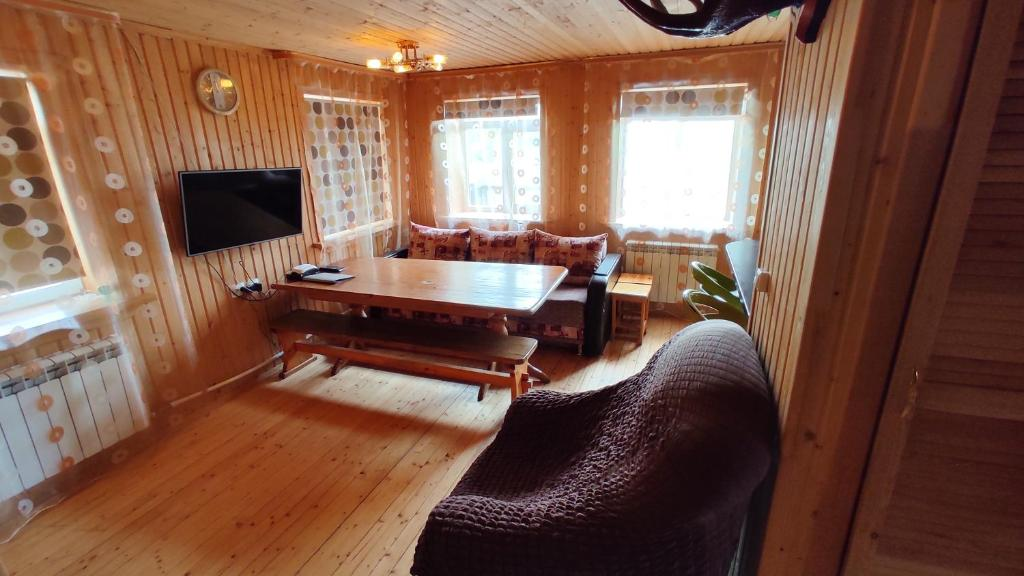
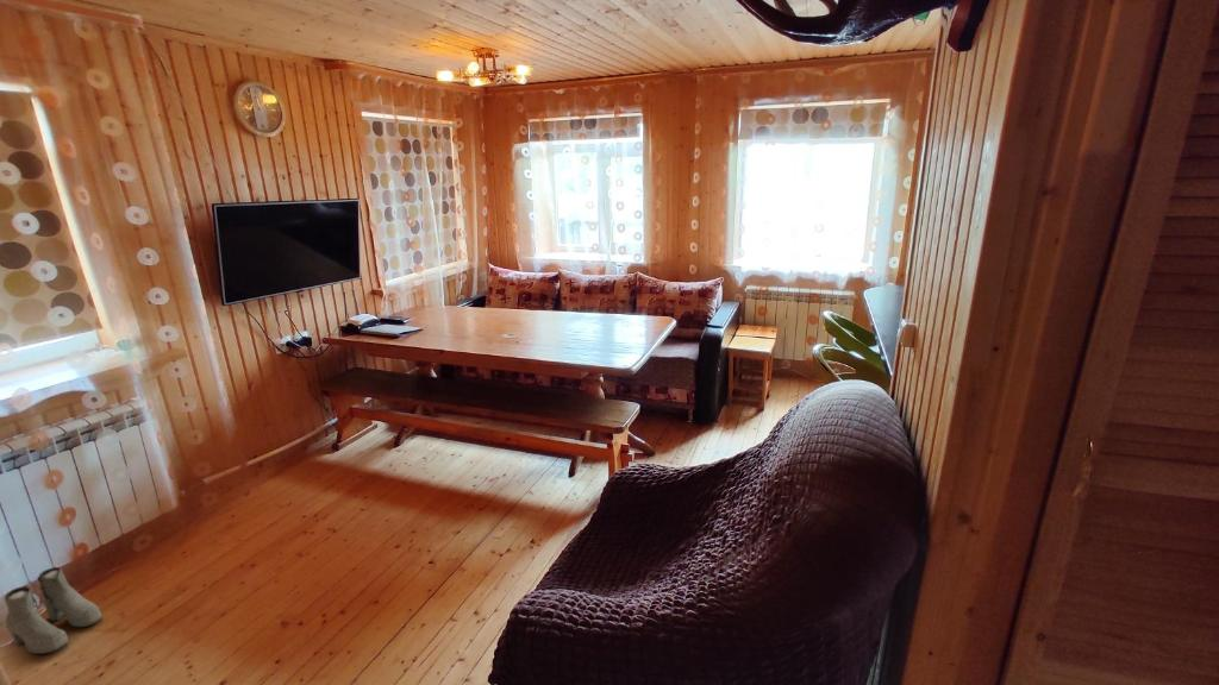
+ boots (50, 607)
